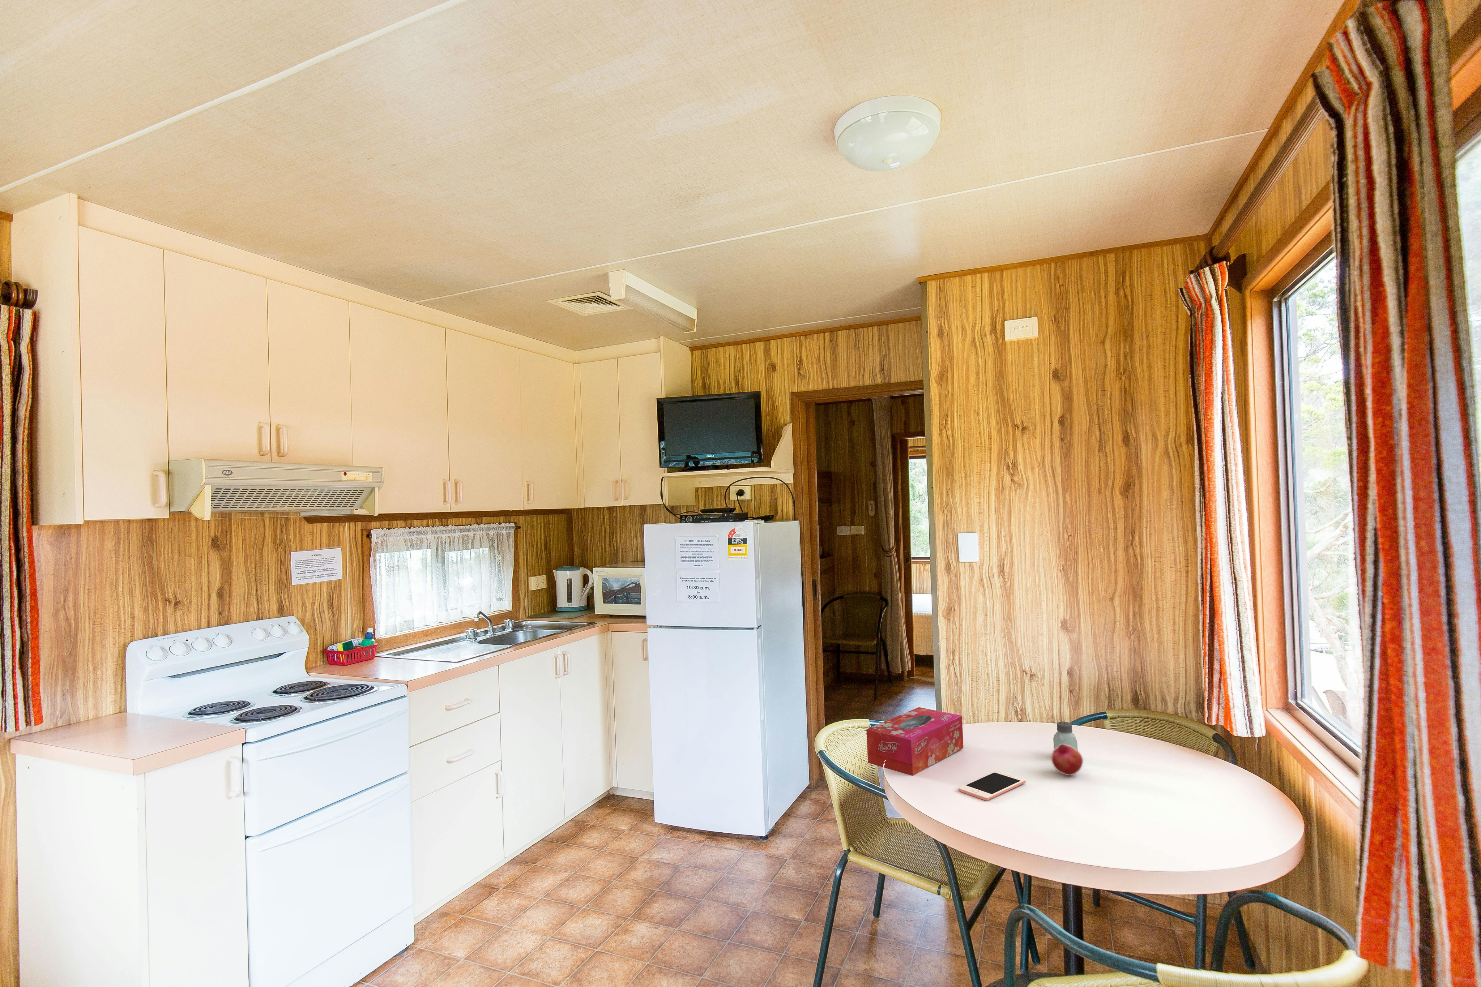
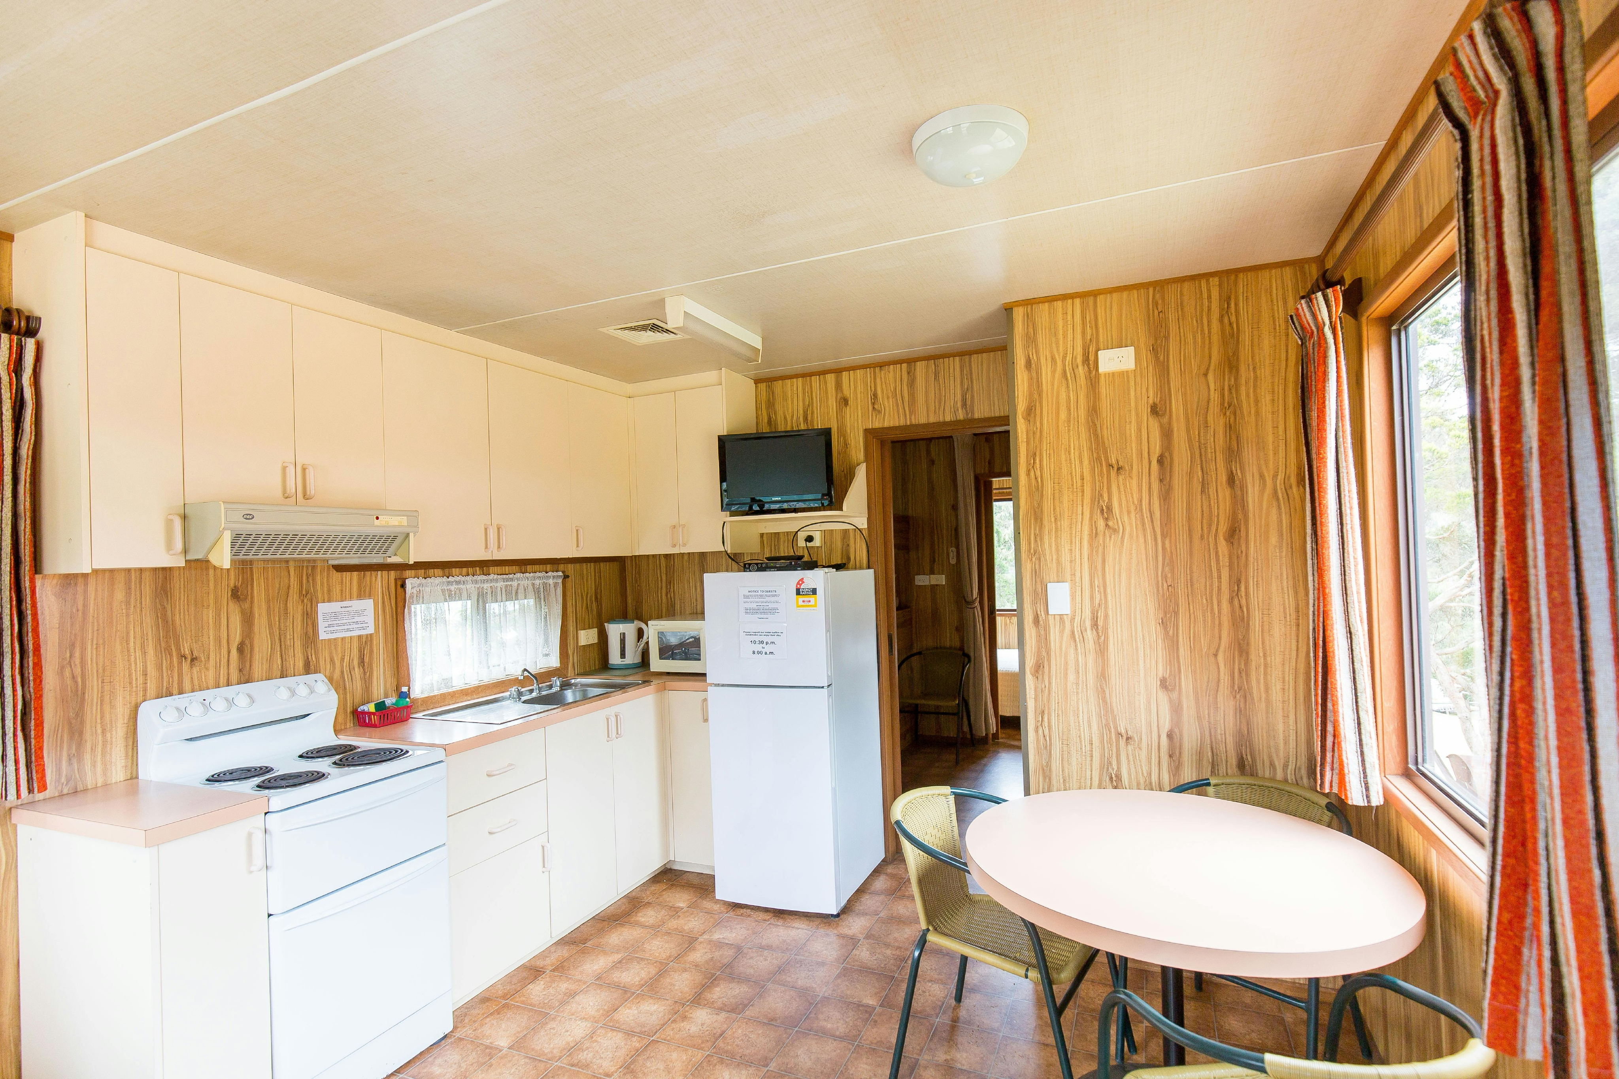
- tissue box (916, 739)
- fruit (1067, 758)
- cell phone (993, 785)
- saltshaker (1064, 740)
